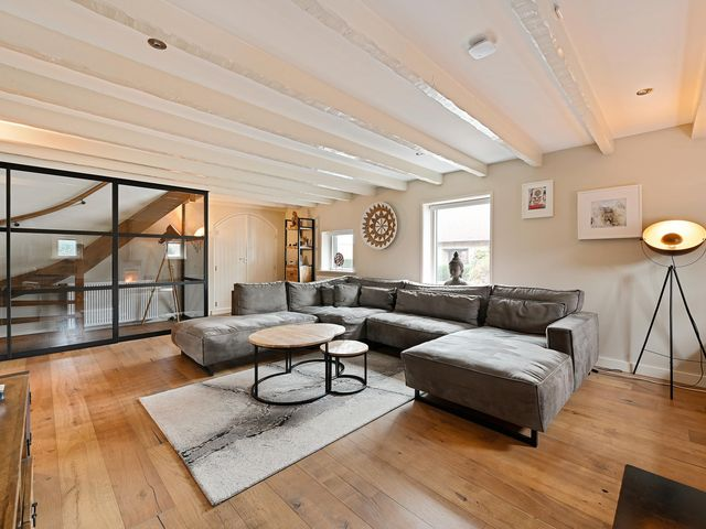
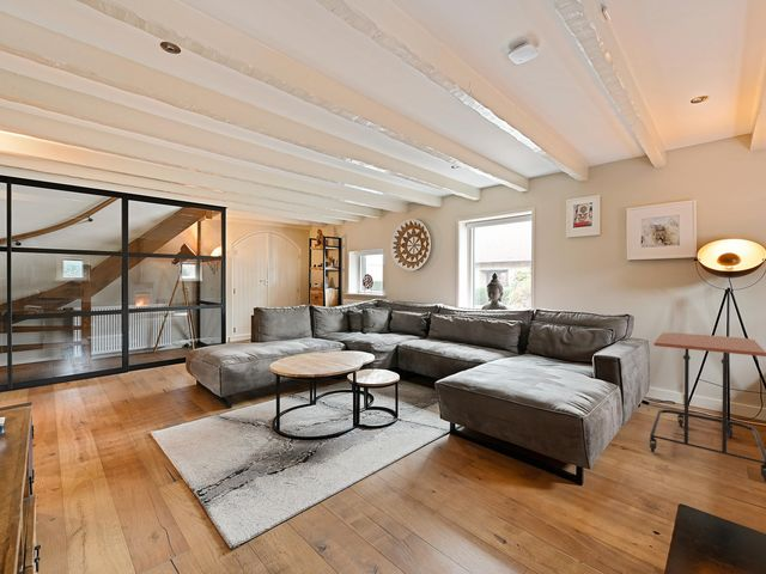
+ side table (687, 393)
